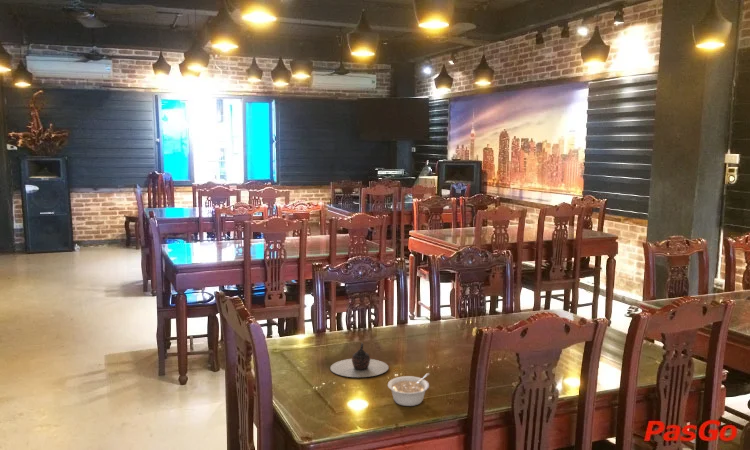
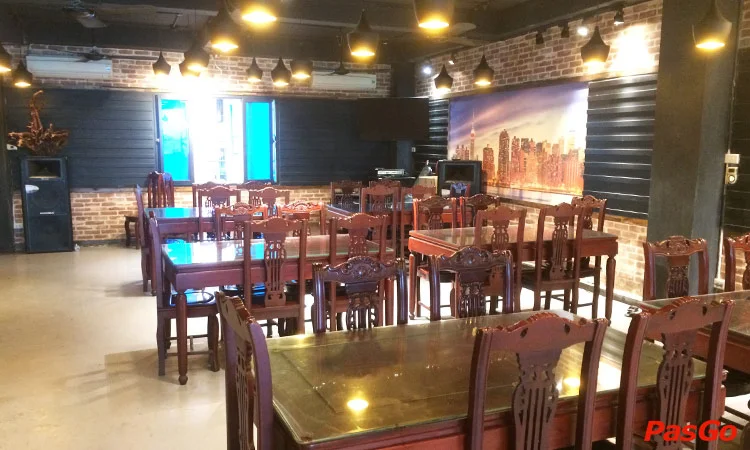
- legume (408, 389)
- teapot (359, 355)
